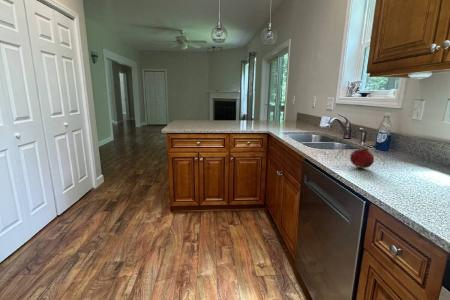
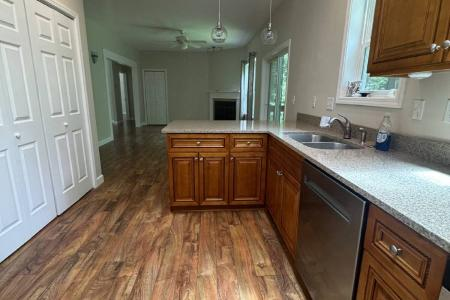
- fruit (361, 157)
